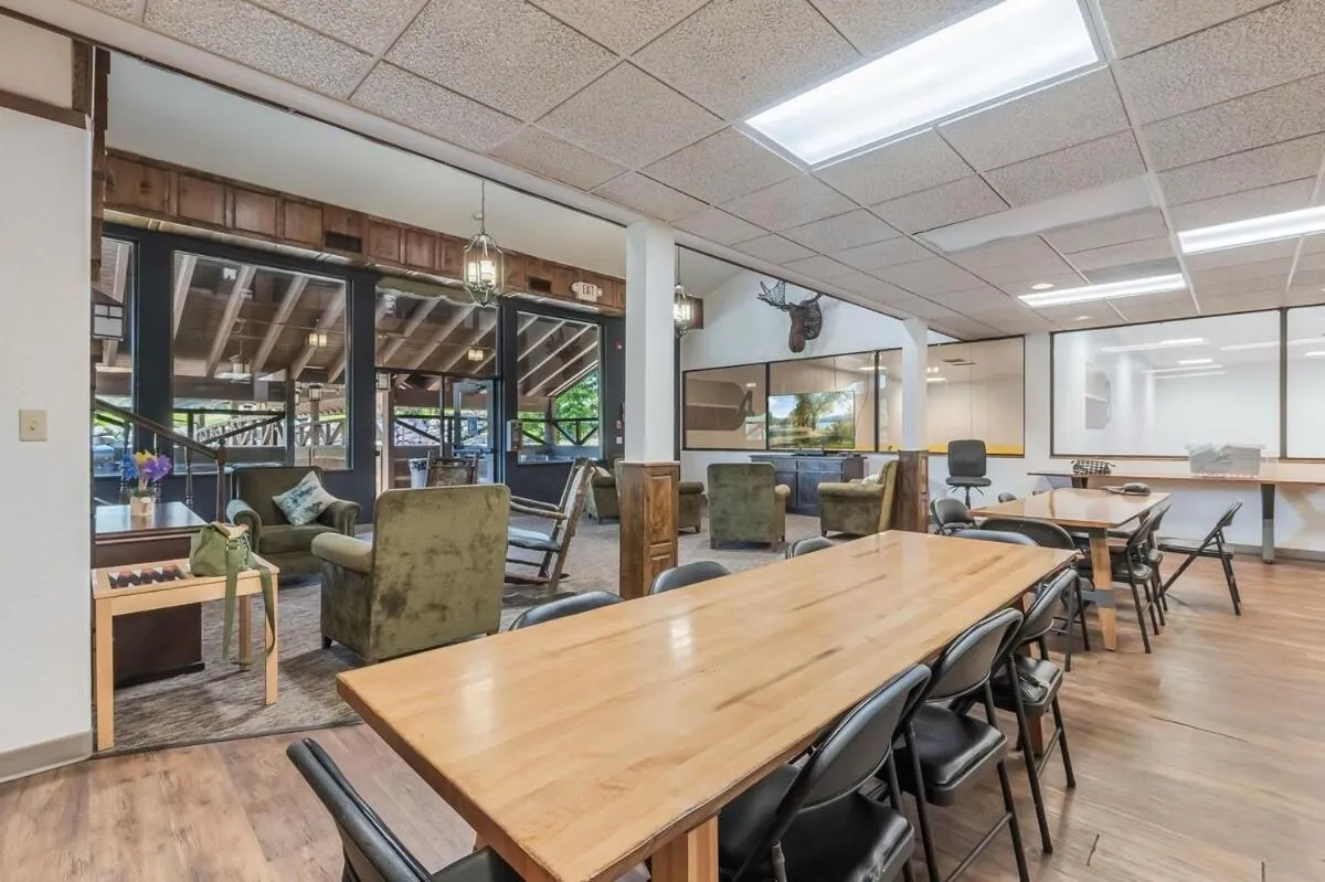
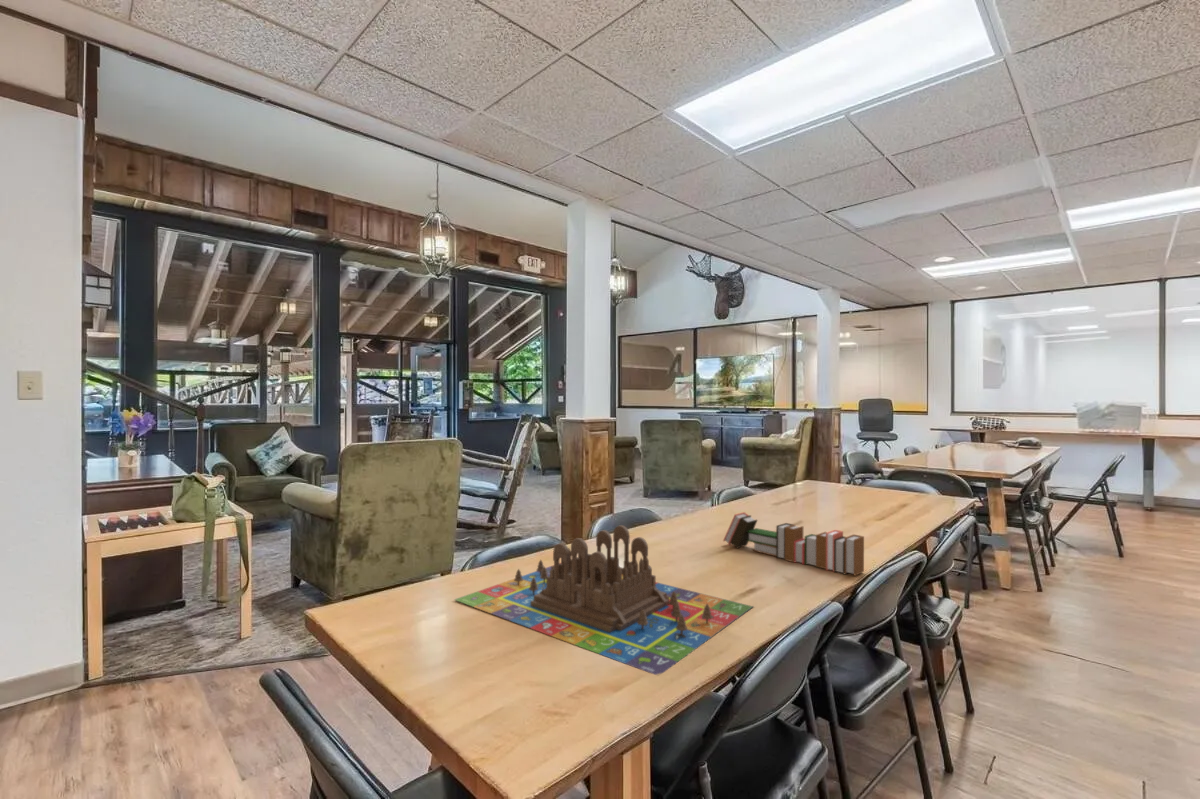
+ book (788, 539)
+ board game (601, 567)
